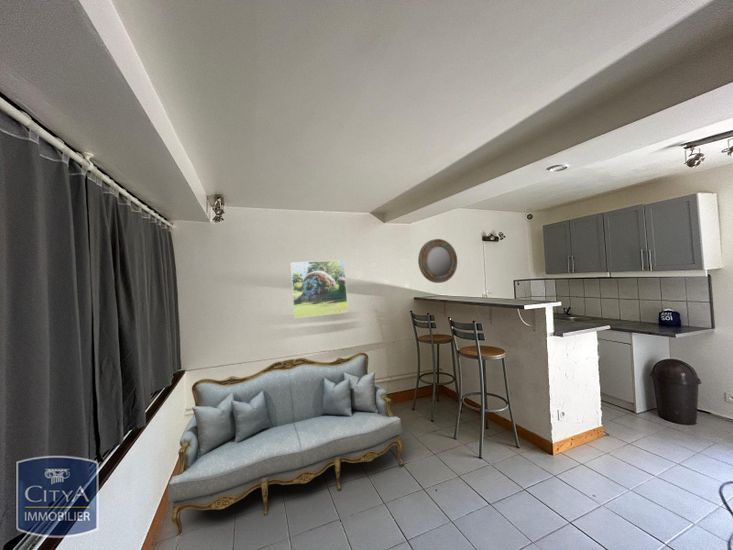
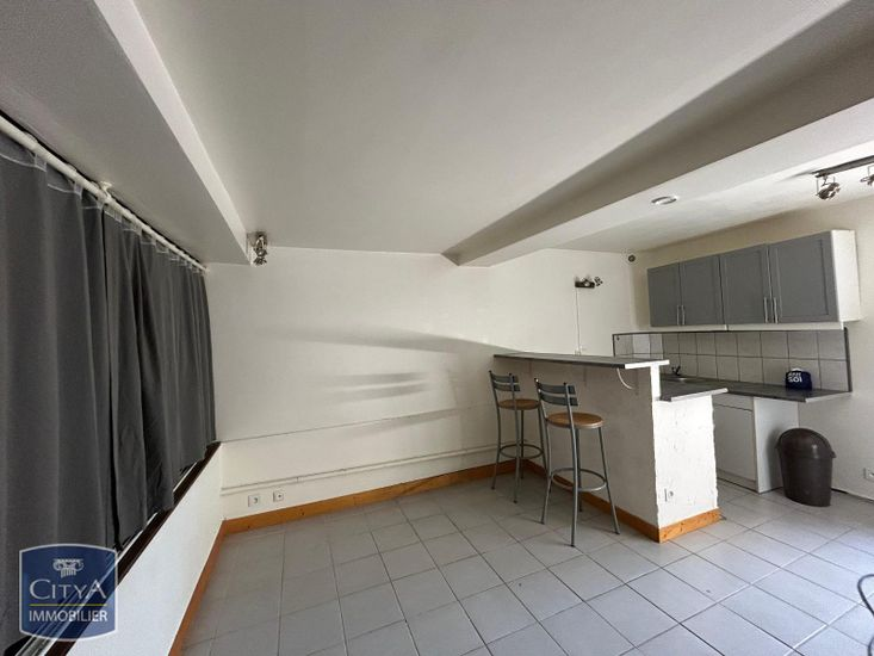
- sofa (295, 405)
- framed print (320, 288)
- home mirror (438, 260)
